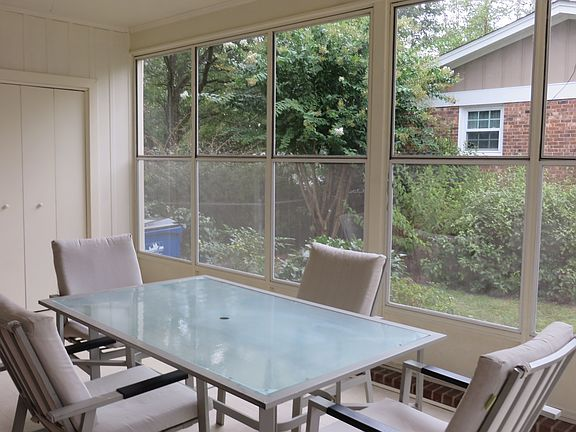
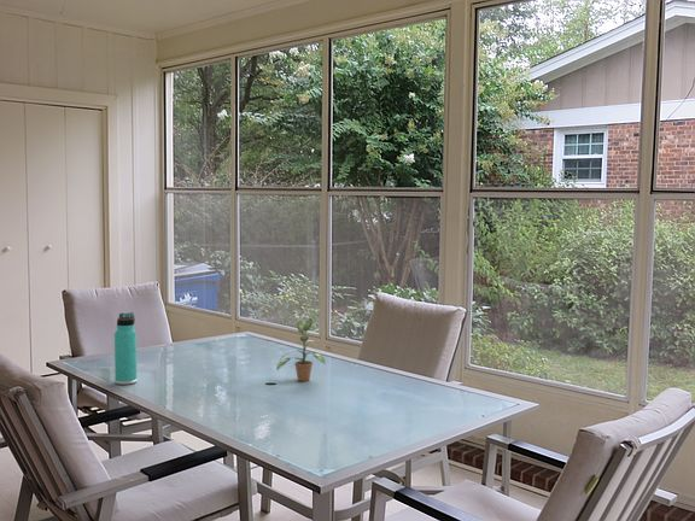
+ thermos bottle (125, 347)
+ potted plant (303, 347)
